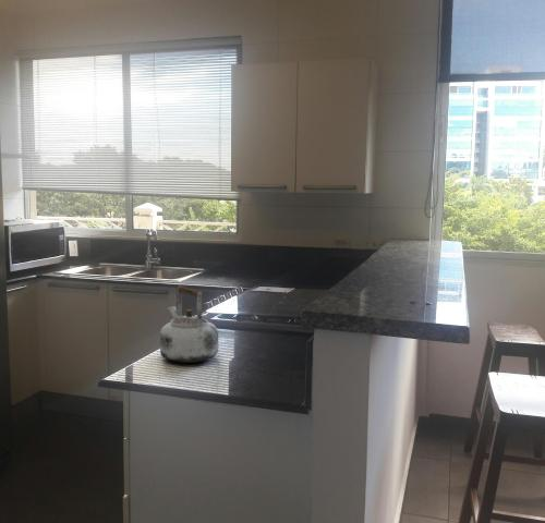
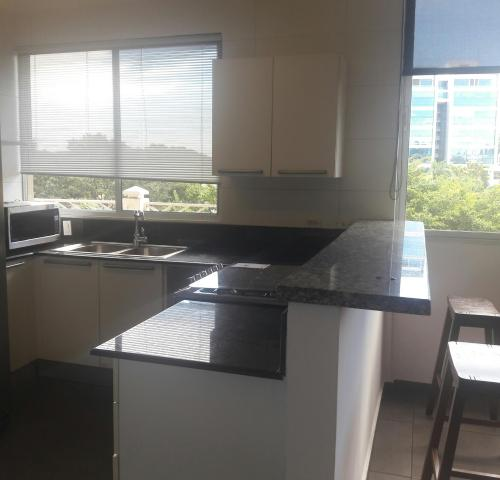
- kettle (185, 321)
